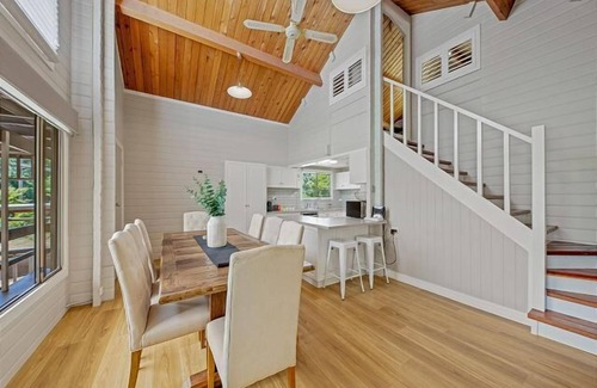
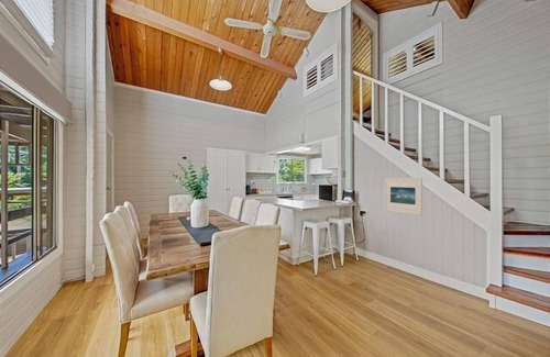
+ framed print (402, 194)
